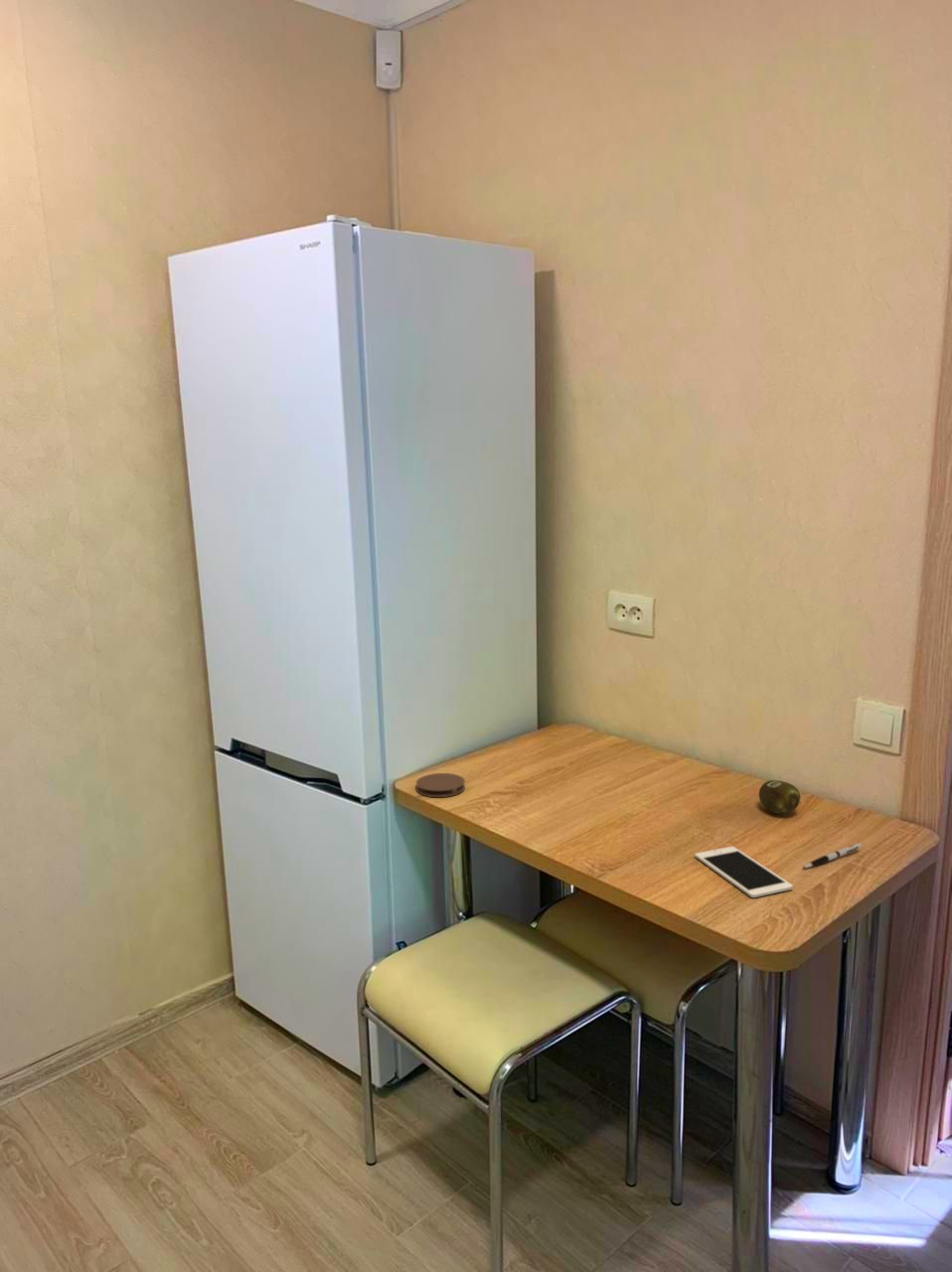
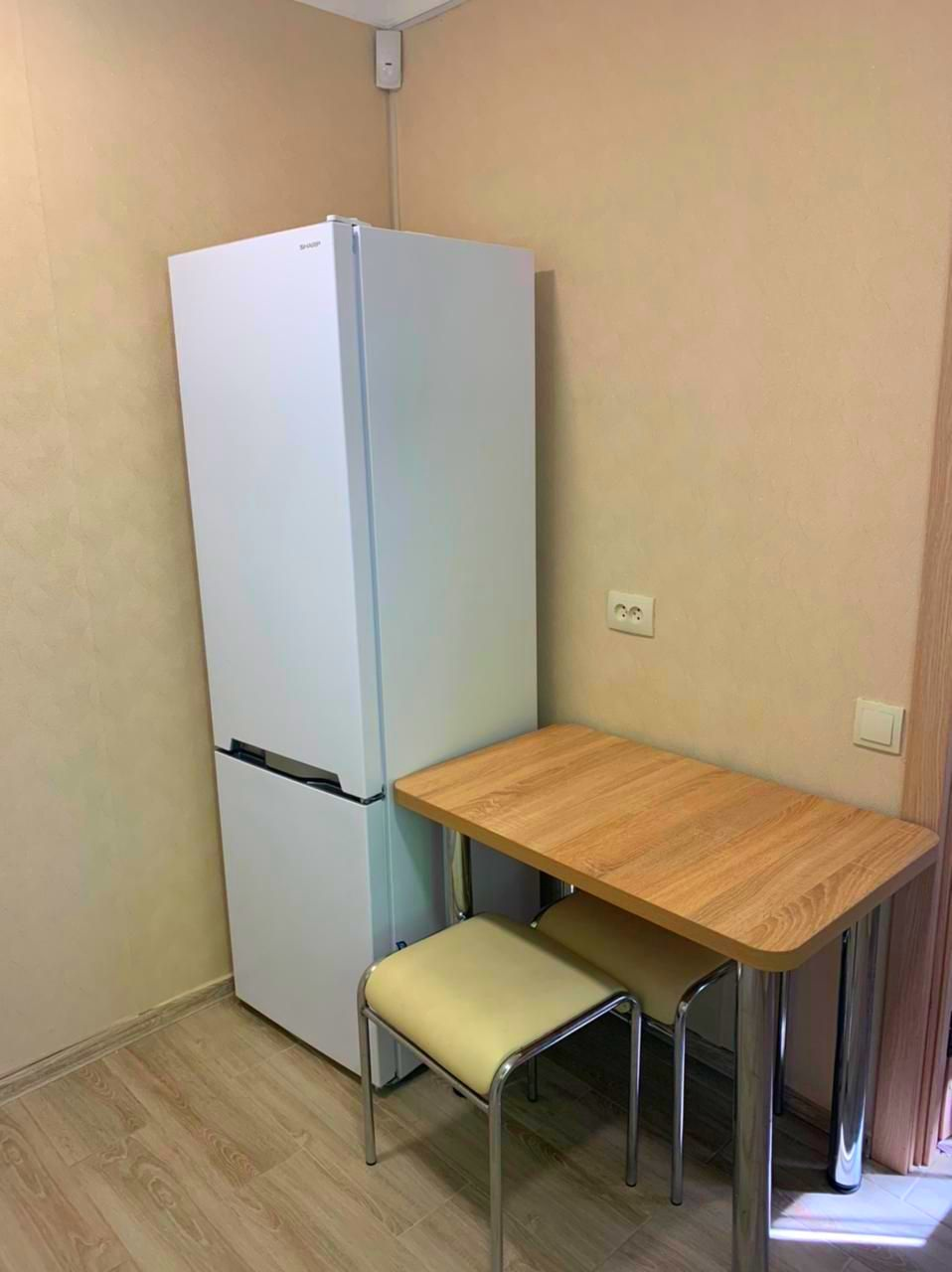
- coaster (440, 784)
- cell phone (741, 871)
- fruit (779, 797)
- pen (832, 856)
